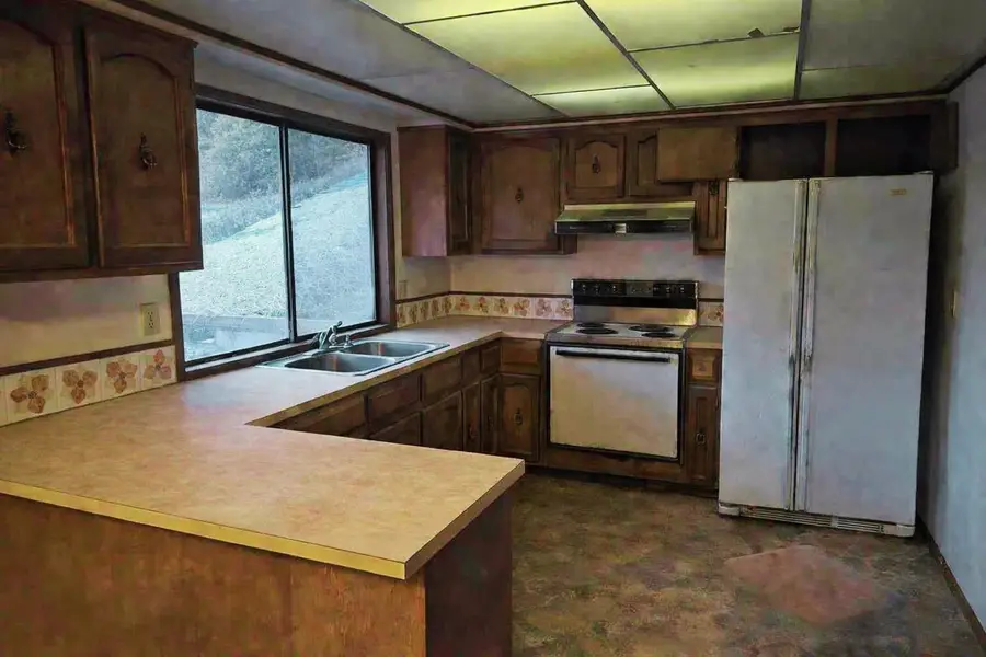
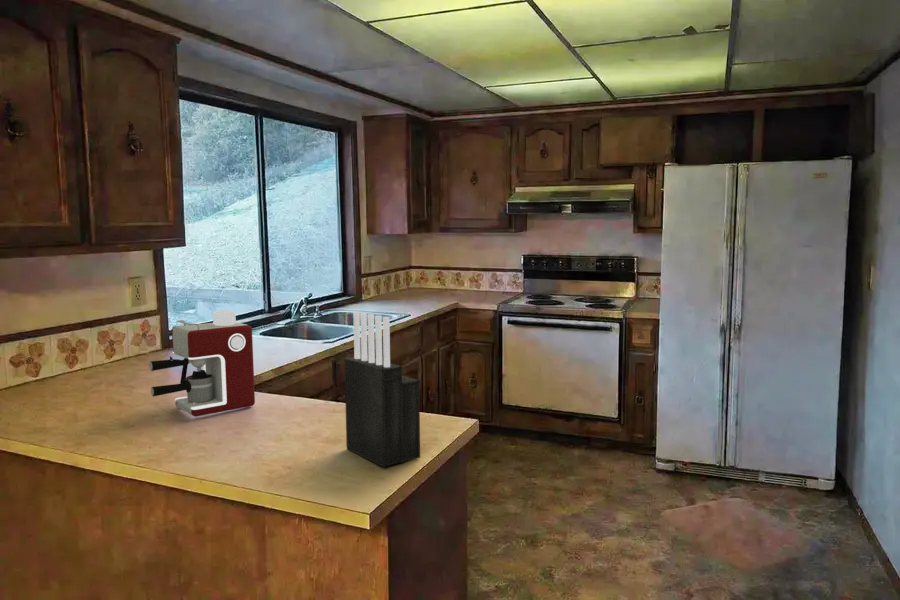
+ coffee maker (199, 361)
+ knife block (385, 383)
